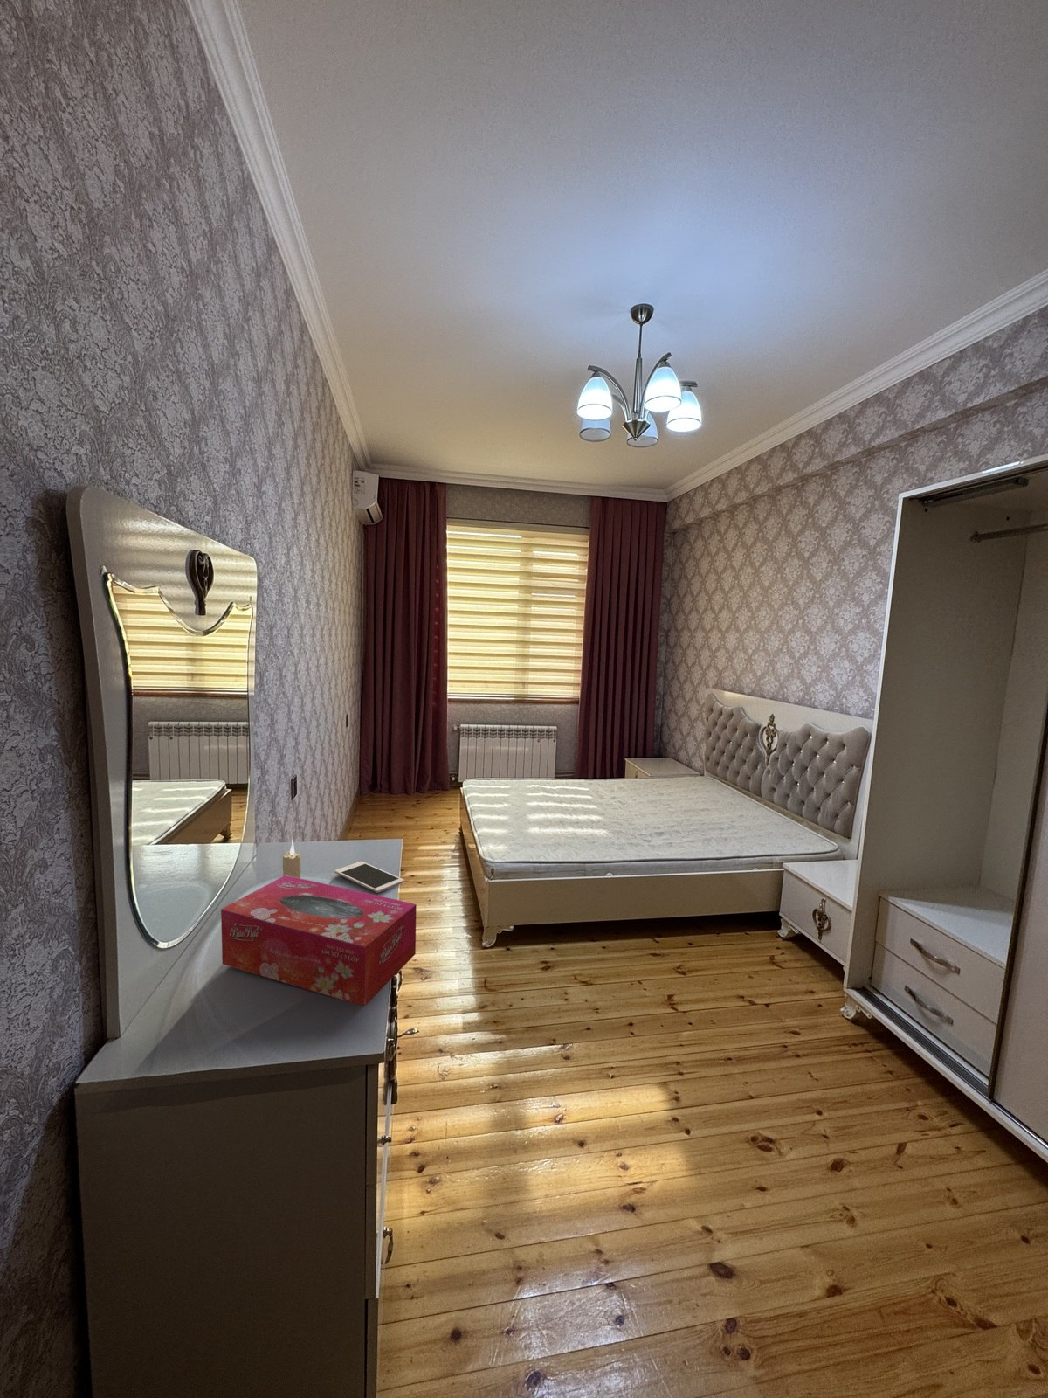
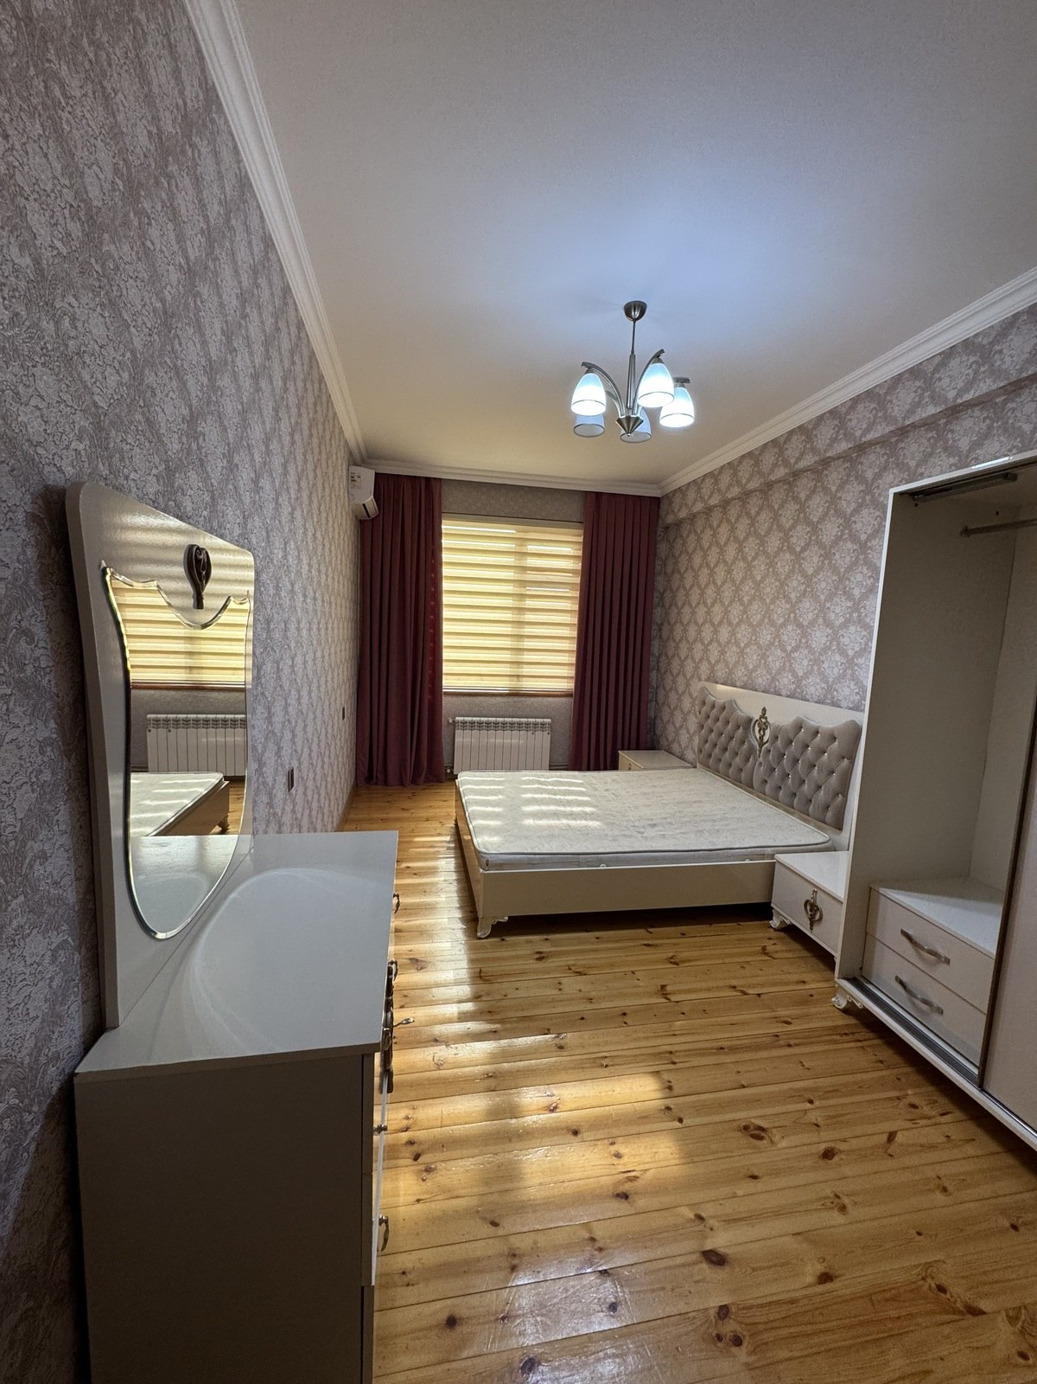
- candle (293, 867)
- tissue box (320, 933)
- cell phone (369, 875)
